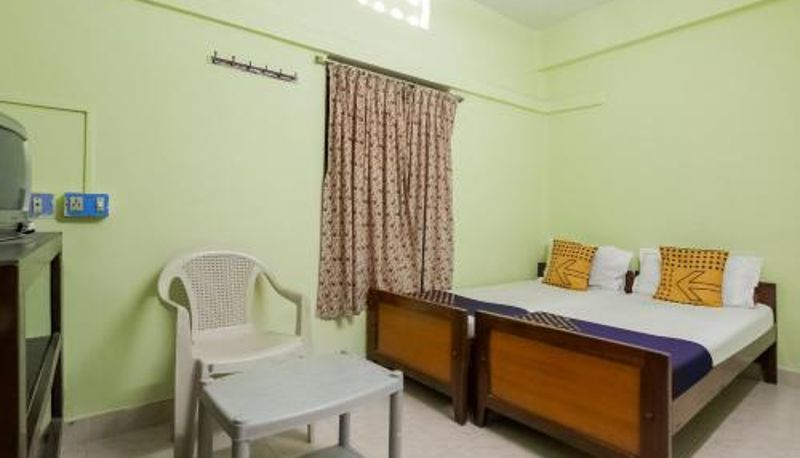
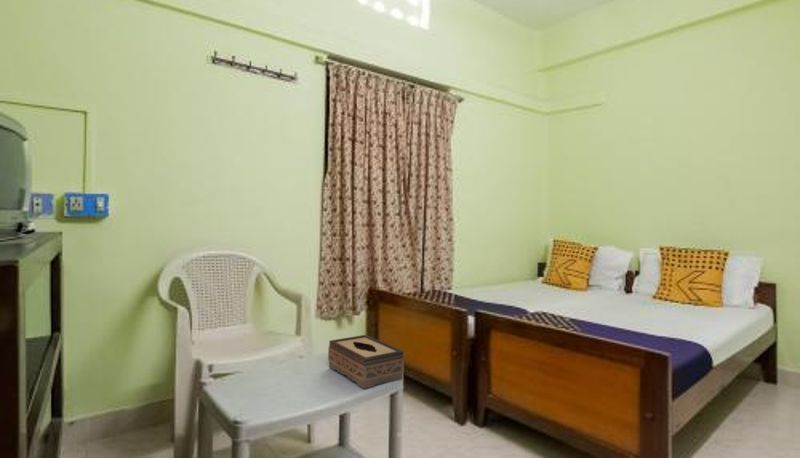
+ tissue box (364, 359)
